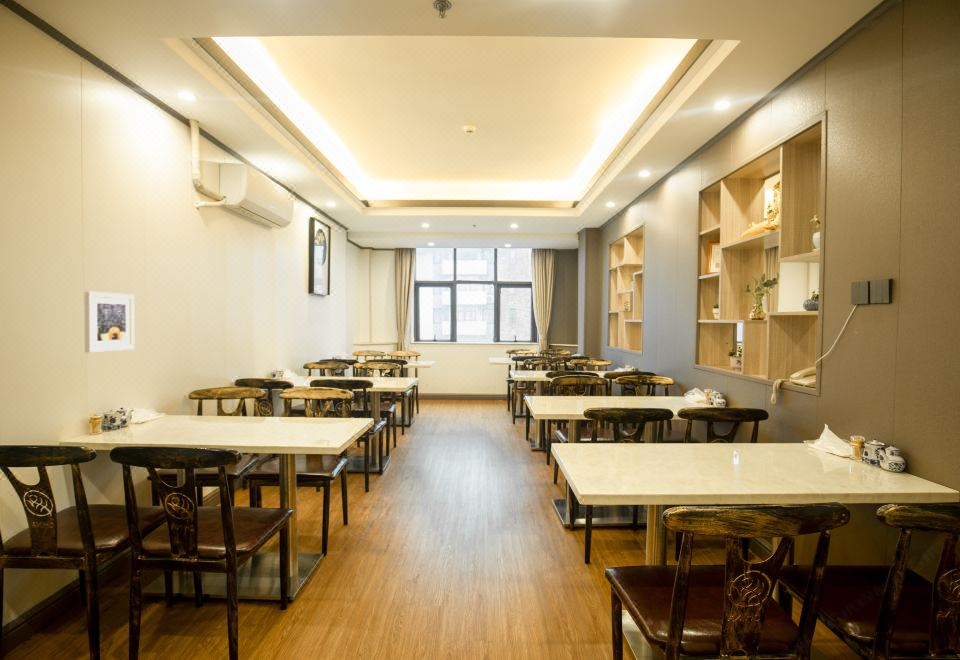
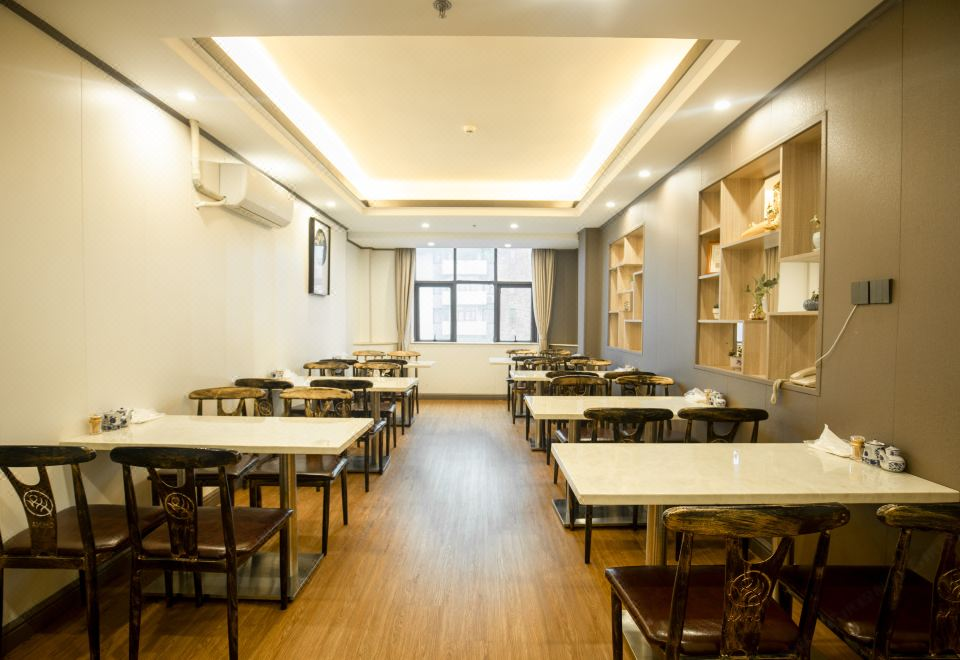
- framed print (111, 322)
